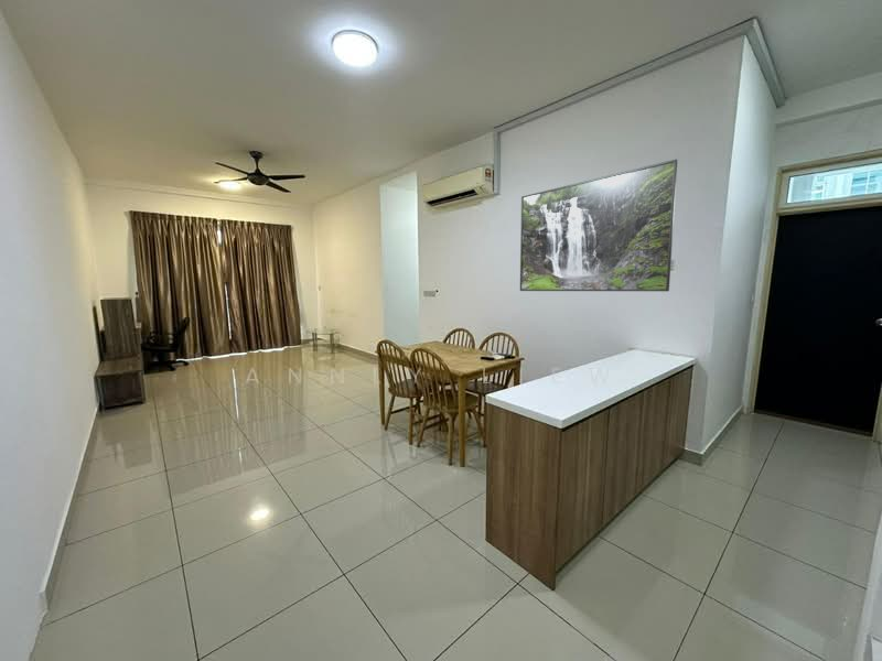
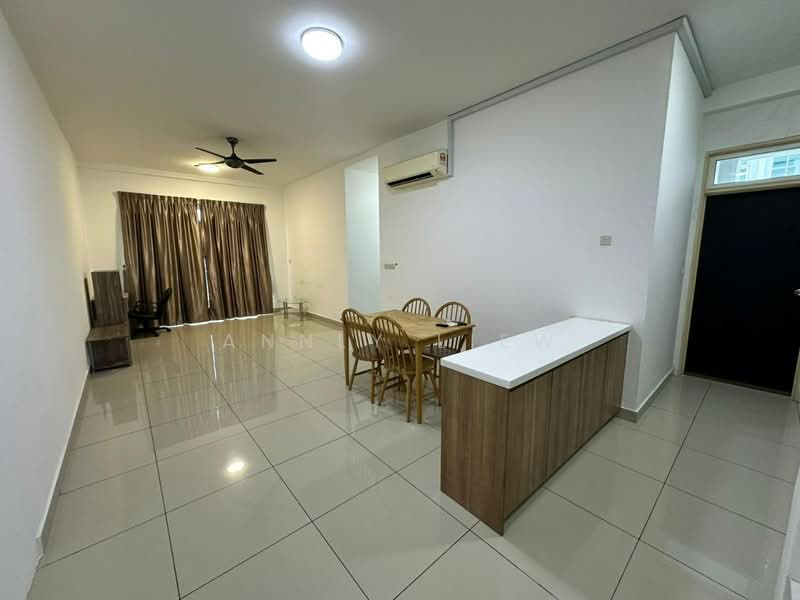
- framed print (584, 237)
